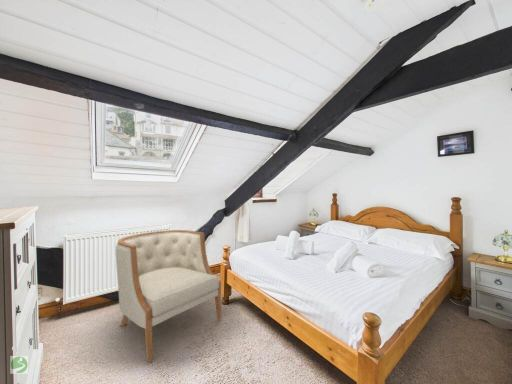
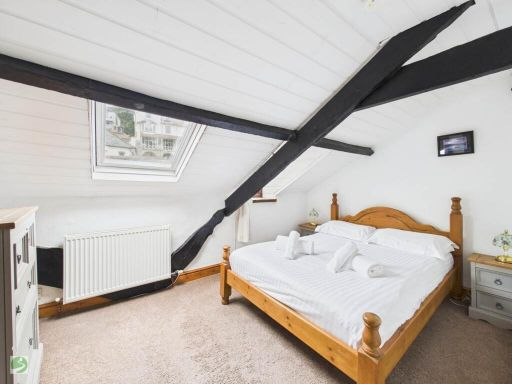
- chair (165, 280)
